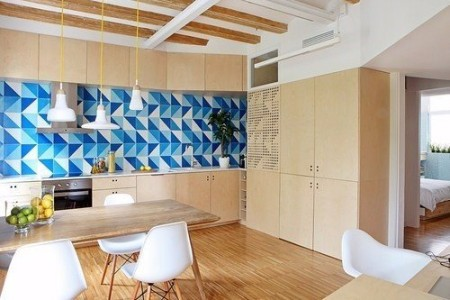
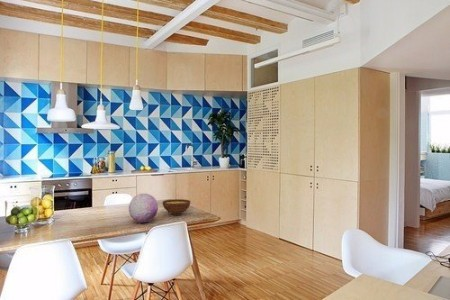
+ bowl (176, 207)
+ decorative orb (143, 207)
